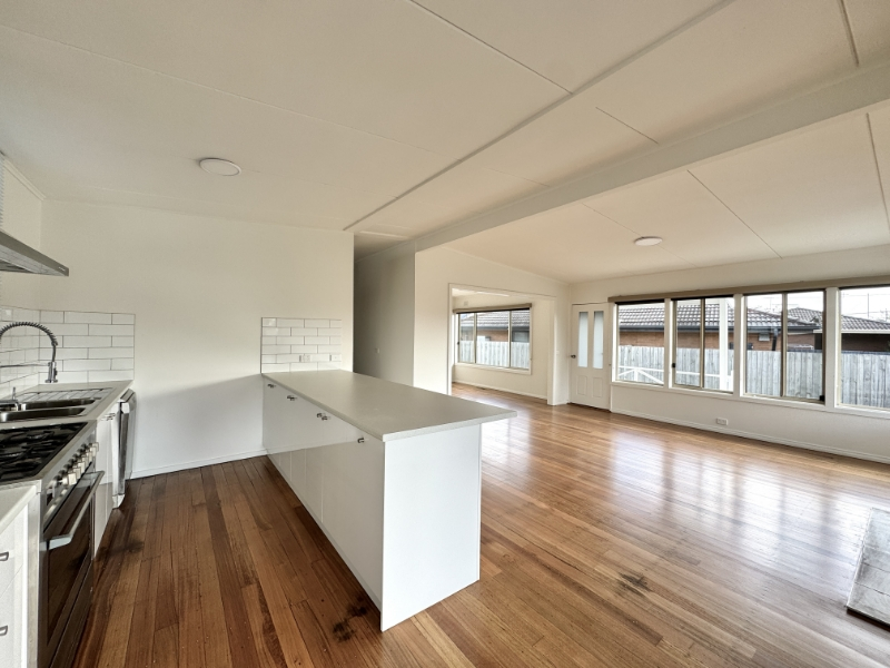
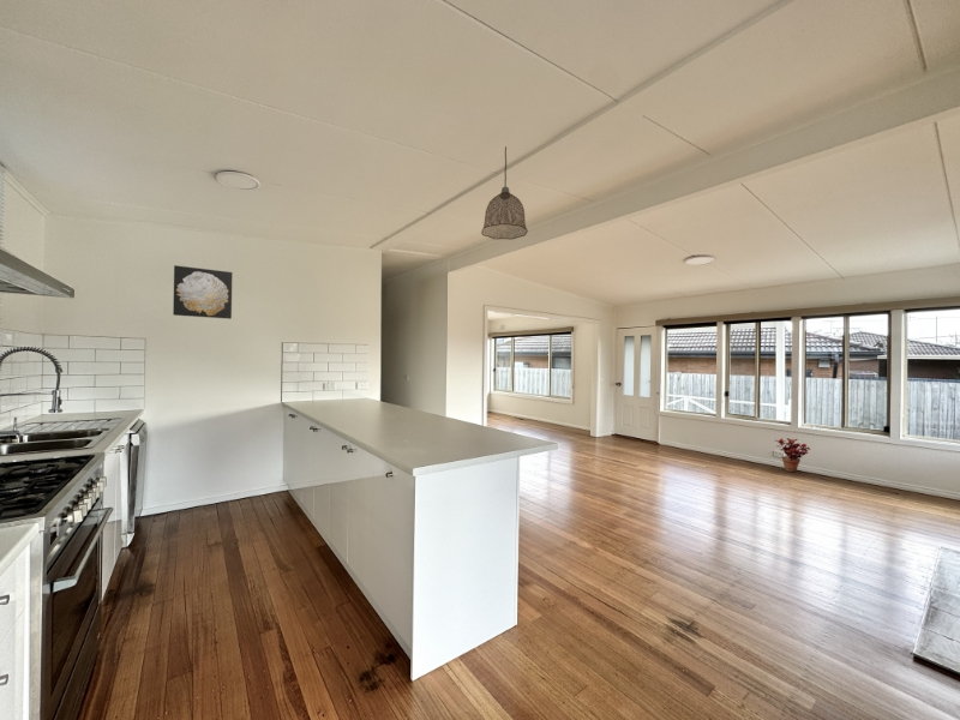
+ potted plant (792, 455)
+ wall art (203, 293)
+ pendant lamp (504, 190)
